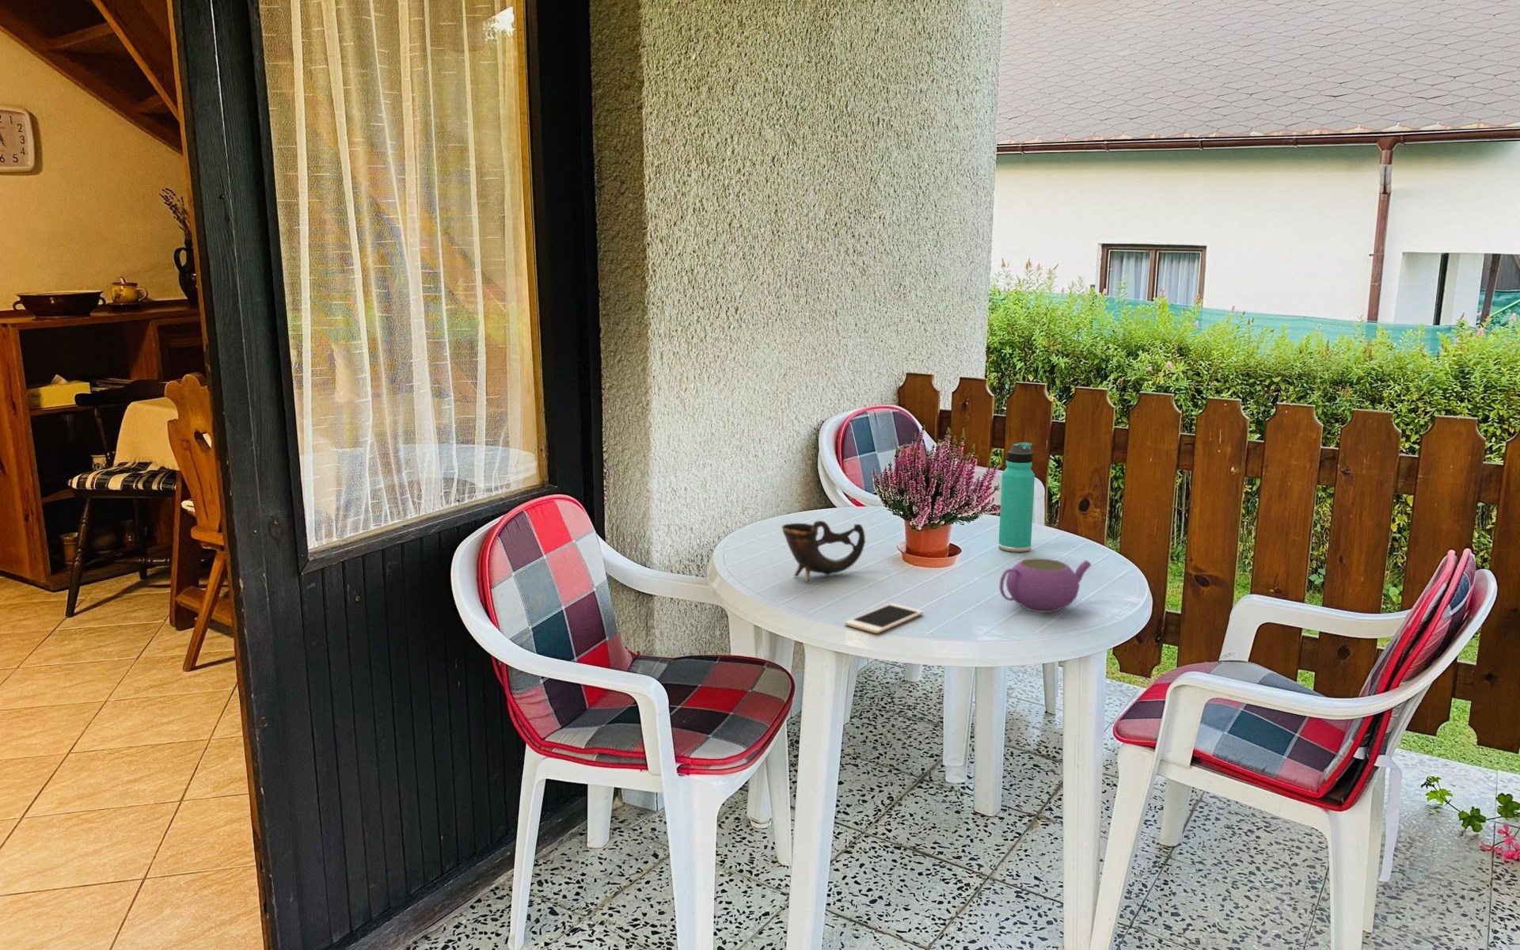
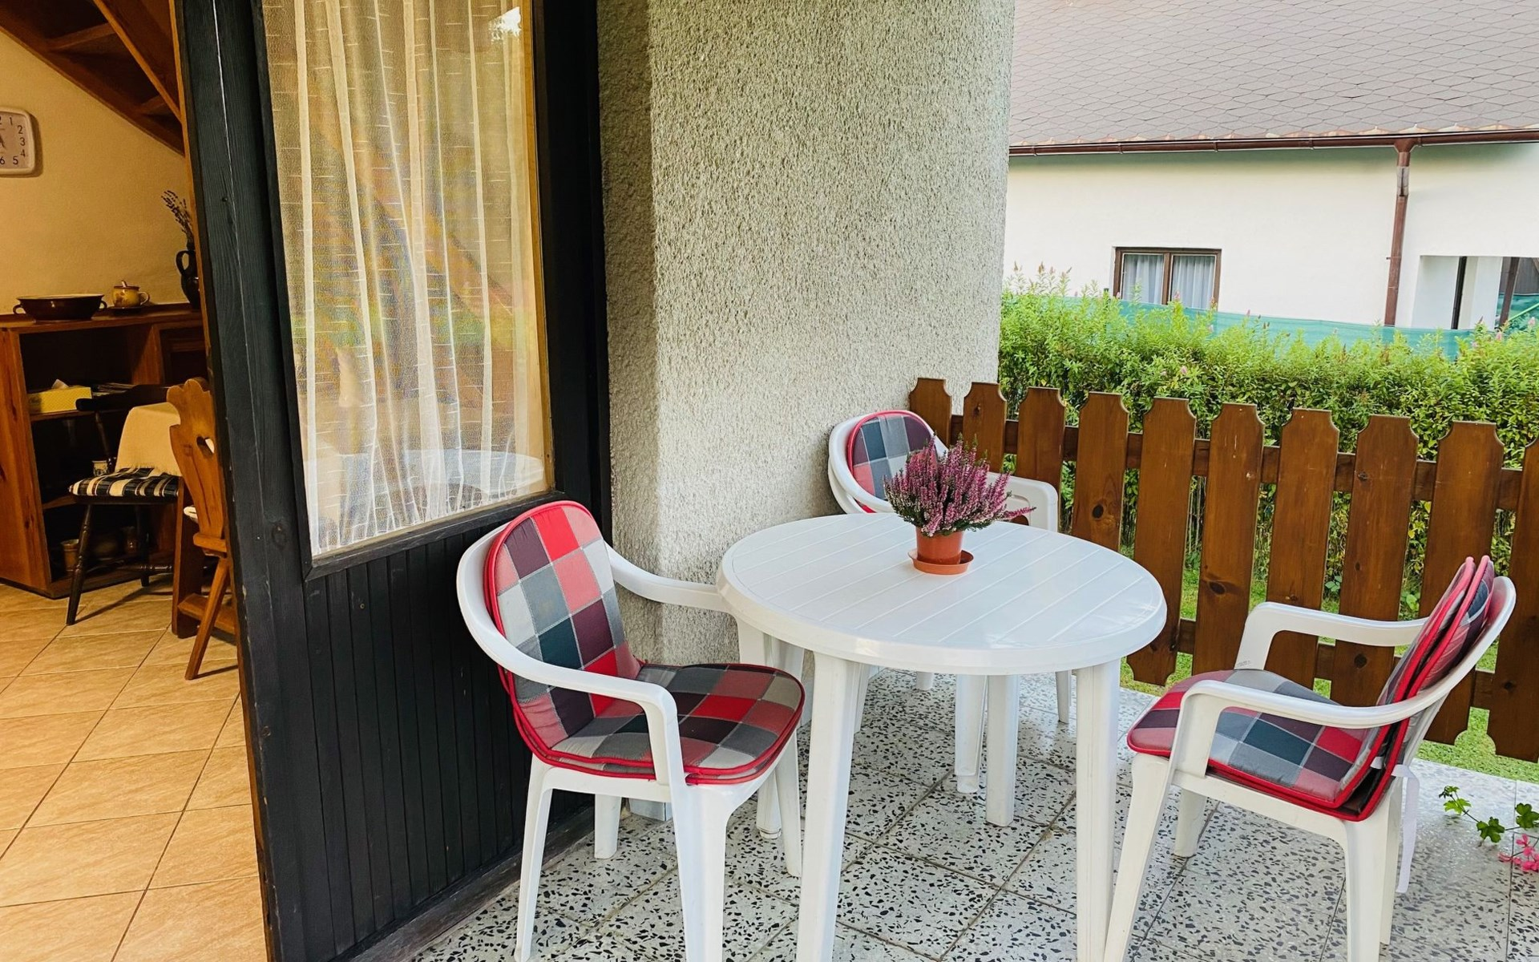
- thermos bottle (1017, 496)
- teapot (1045, 586)
- cup (823, 544)
- cell phone (884, 617)
